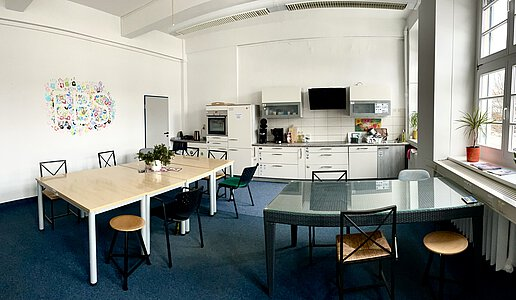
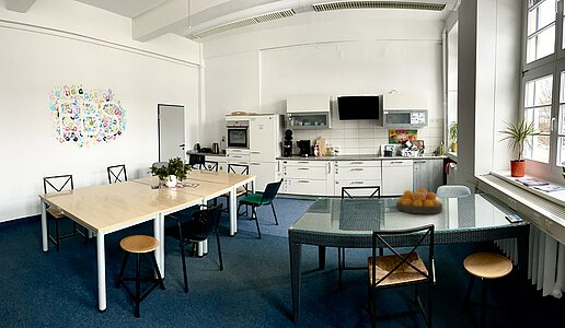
+ fruit bowl (418, 199)
